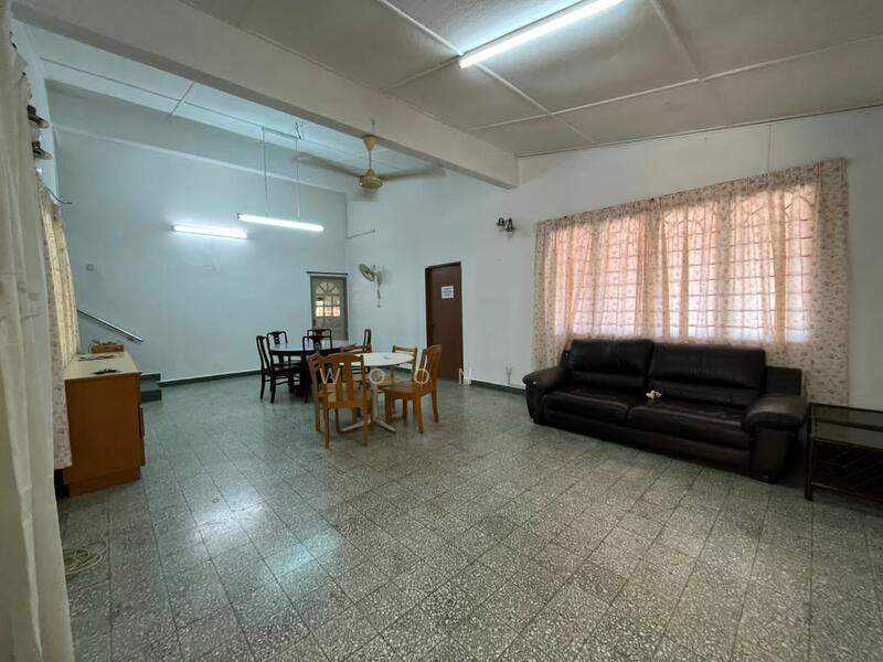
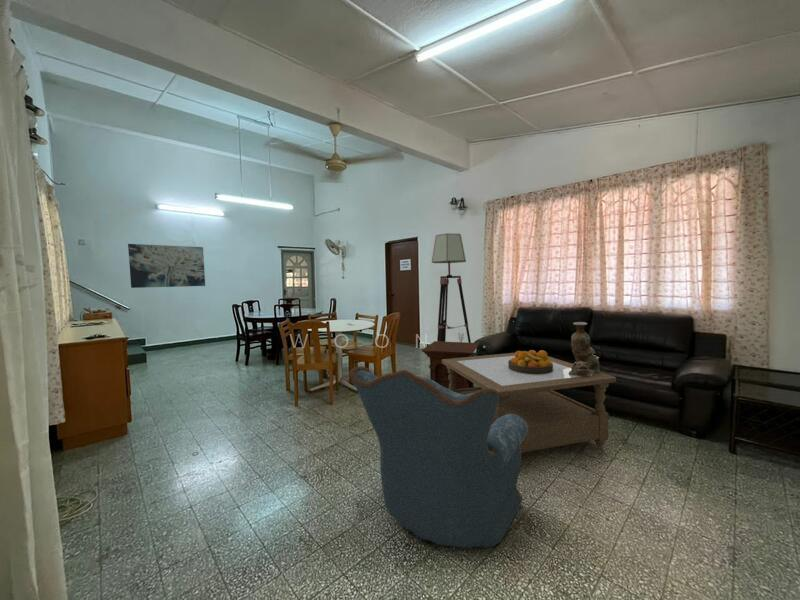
+ coffee table (518, 398)
+ vase with dog figurine (584, 347)
+ armchair (443, 434)
+ side table (447, 369)
+ fruit bowl (530, 359)
+ wall art (169, 266)
+ floor lamp (446, 298)
